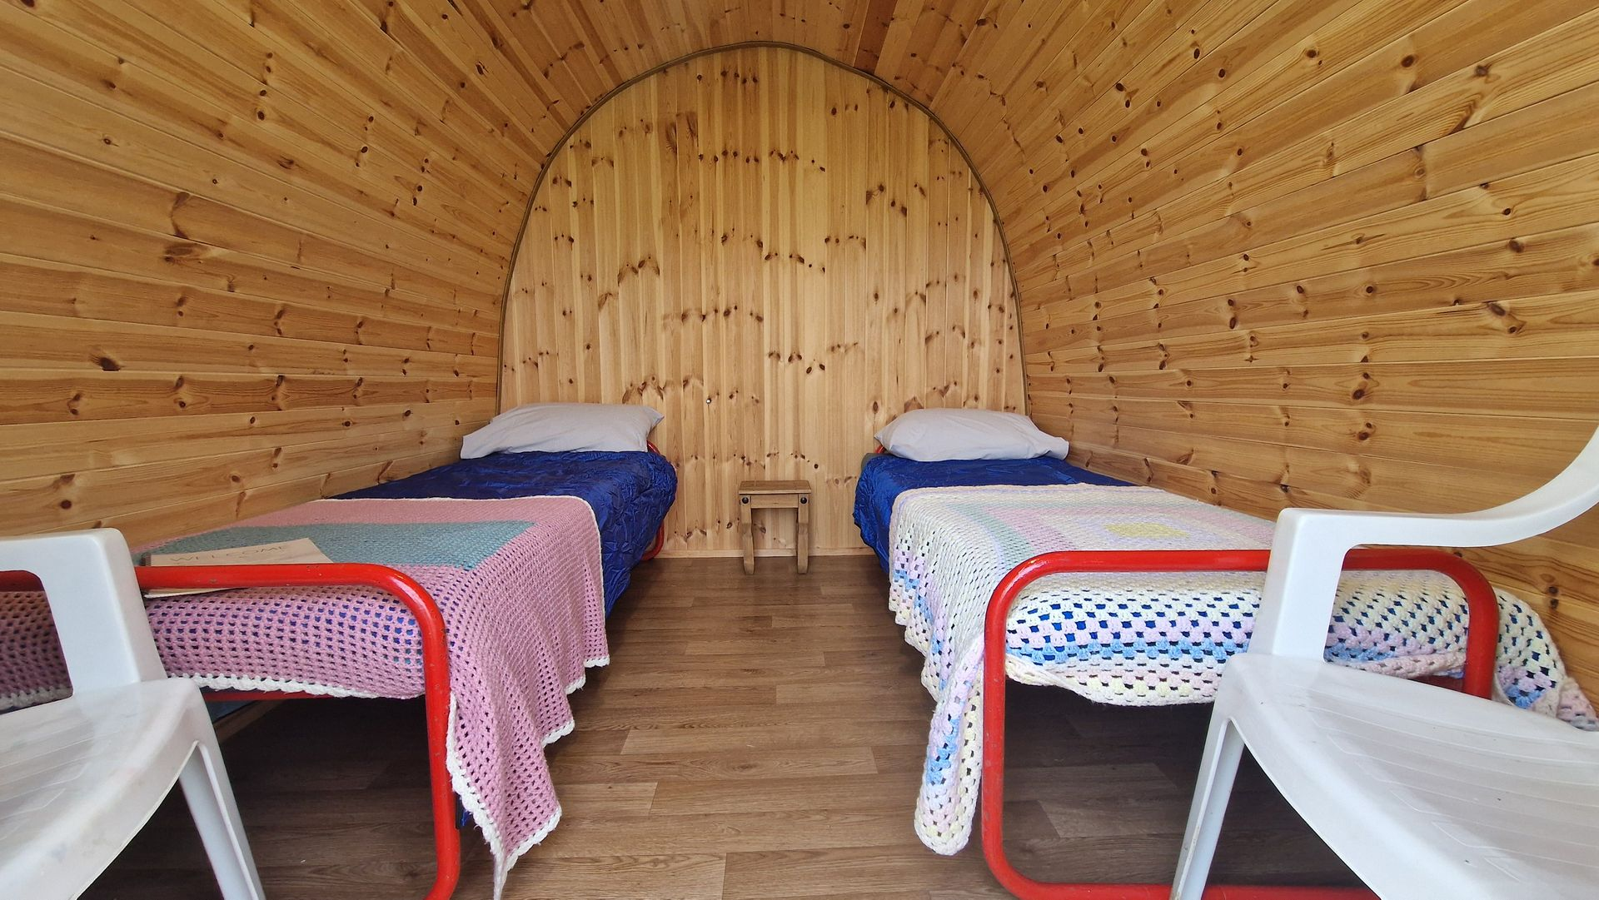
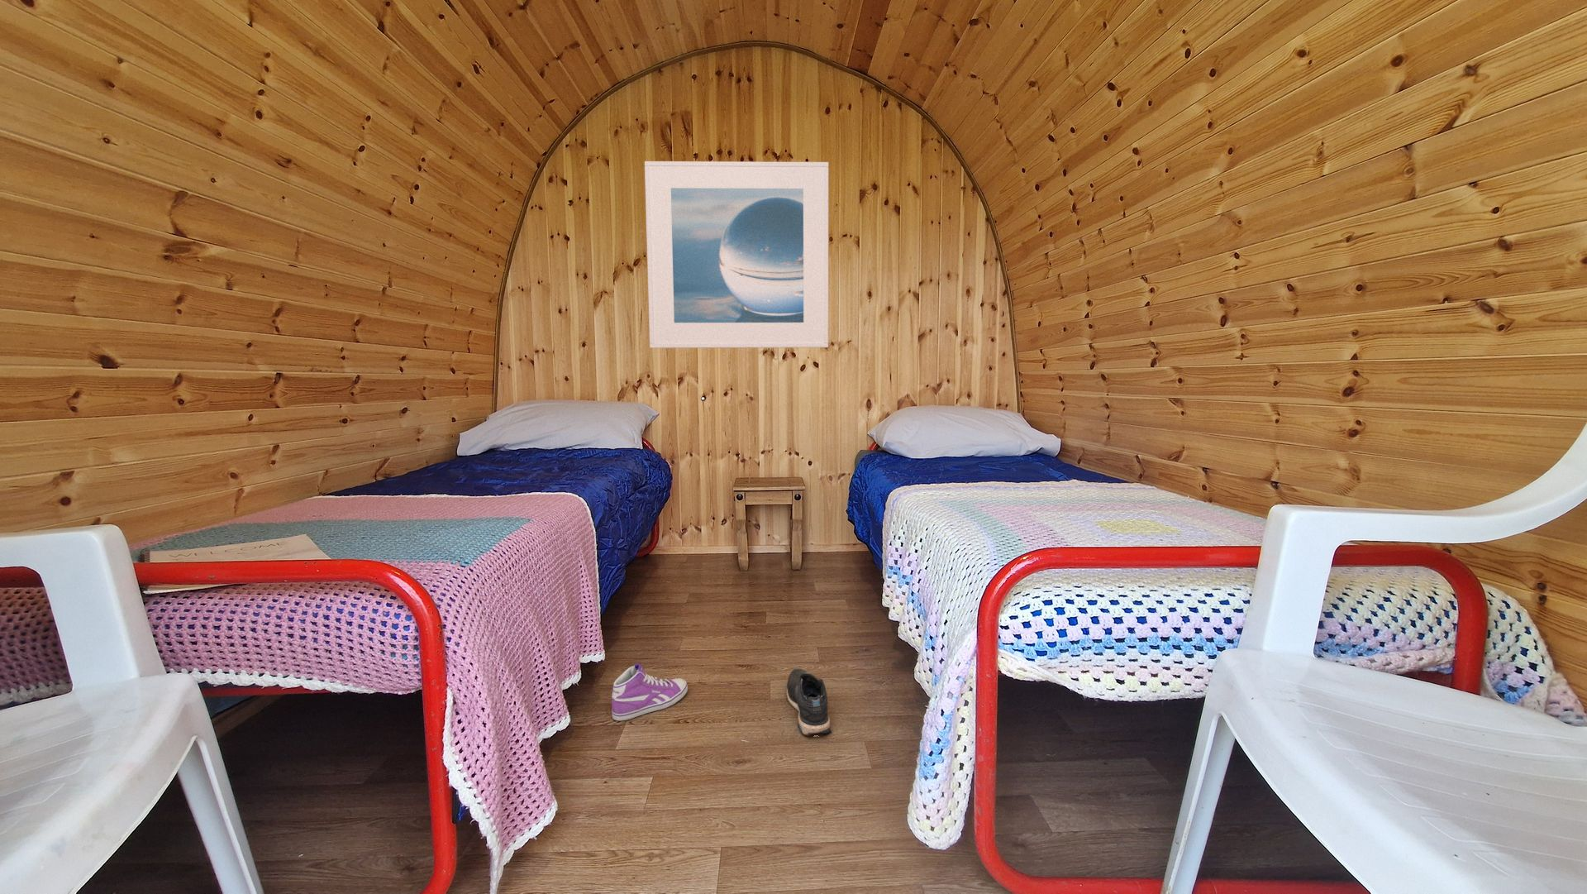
+ sneaker (652, 684)
+ shoe (811, 688)
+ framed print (738, 256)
